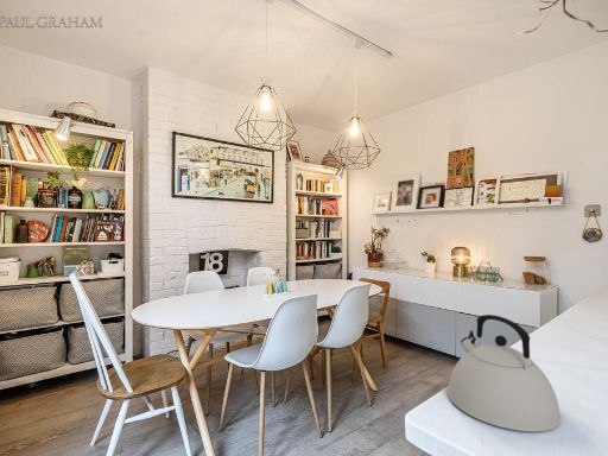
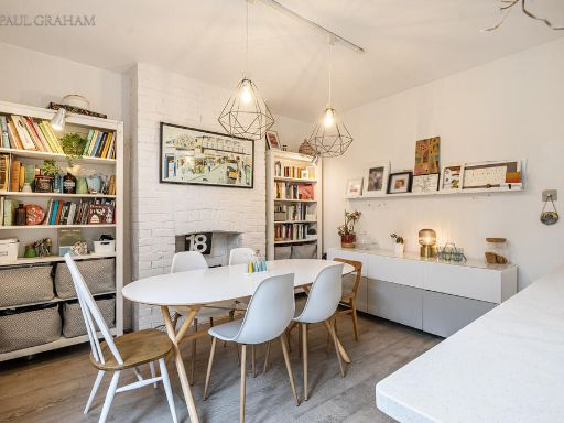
- kettle (498, 359)
